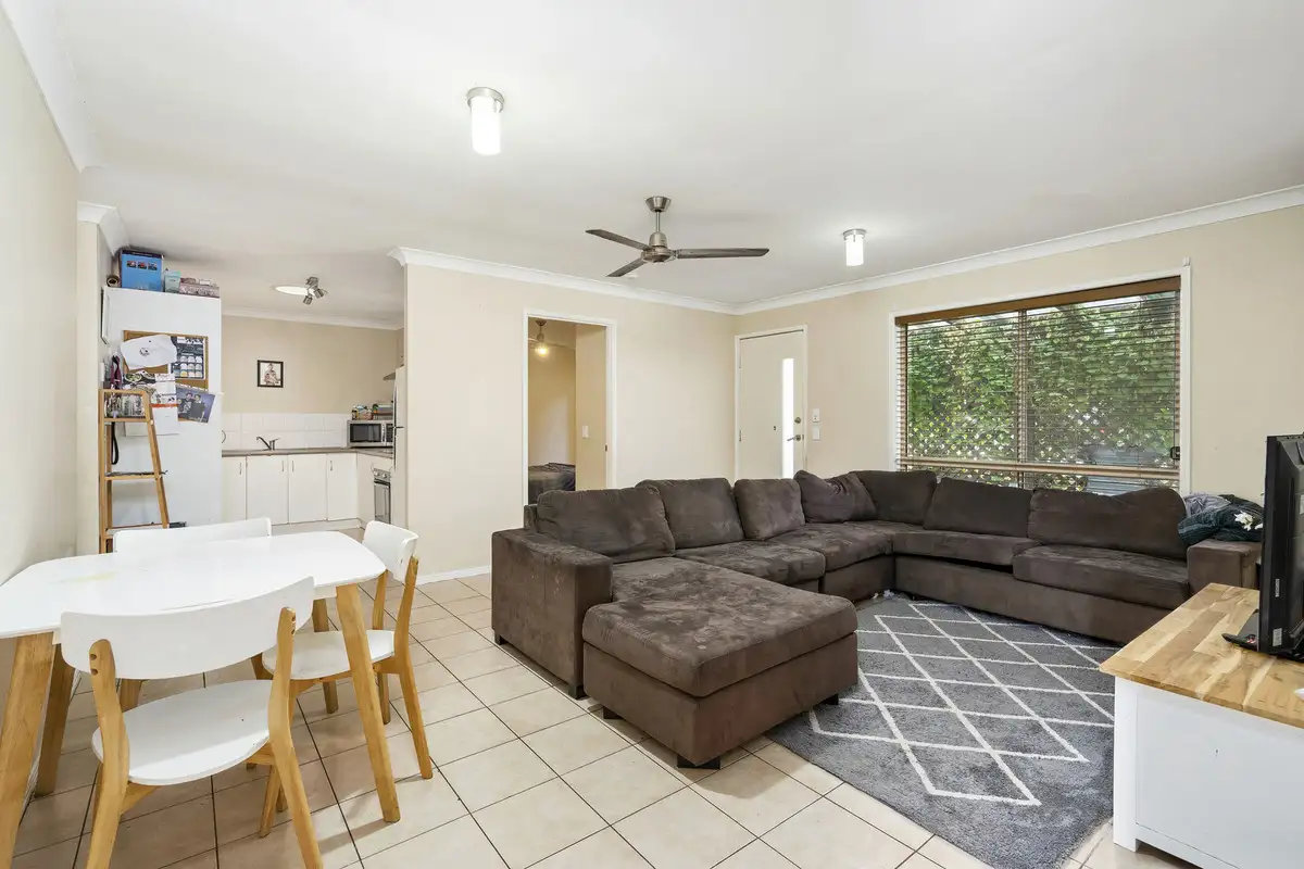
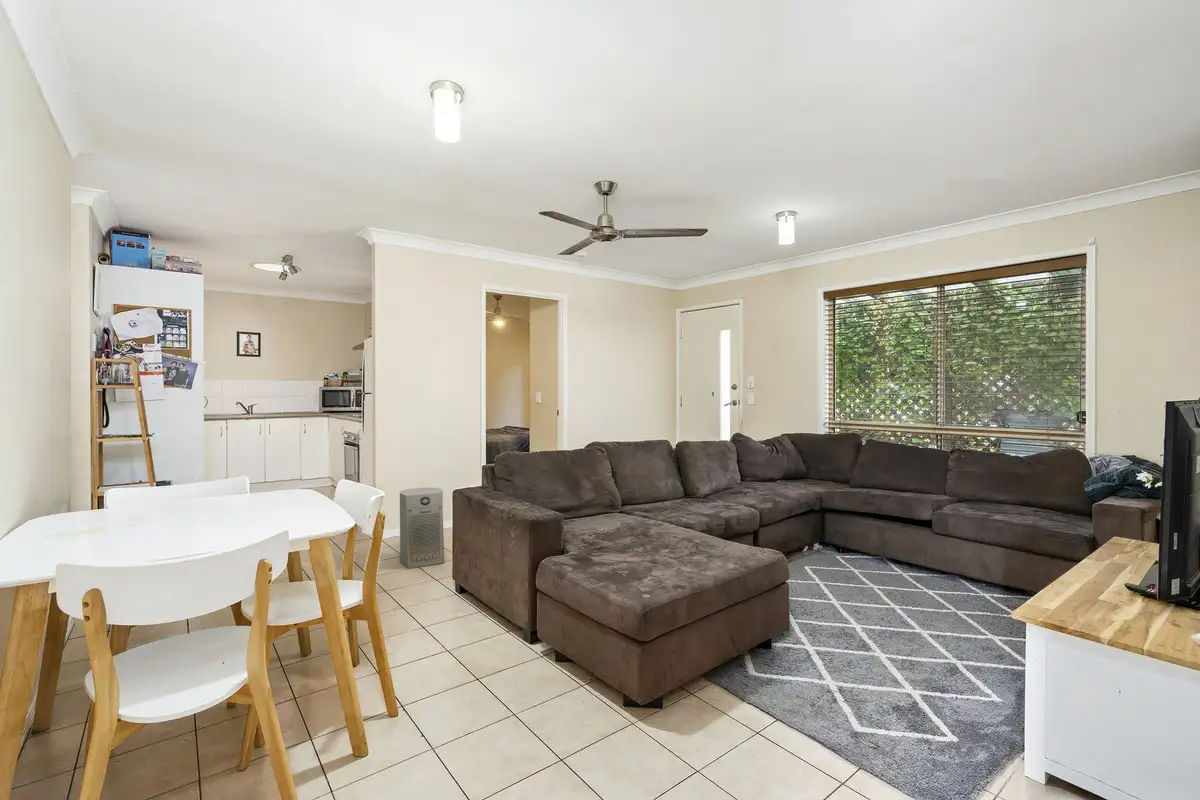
+ fan (421, 525)
